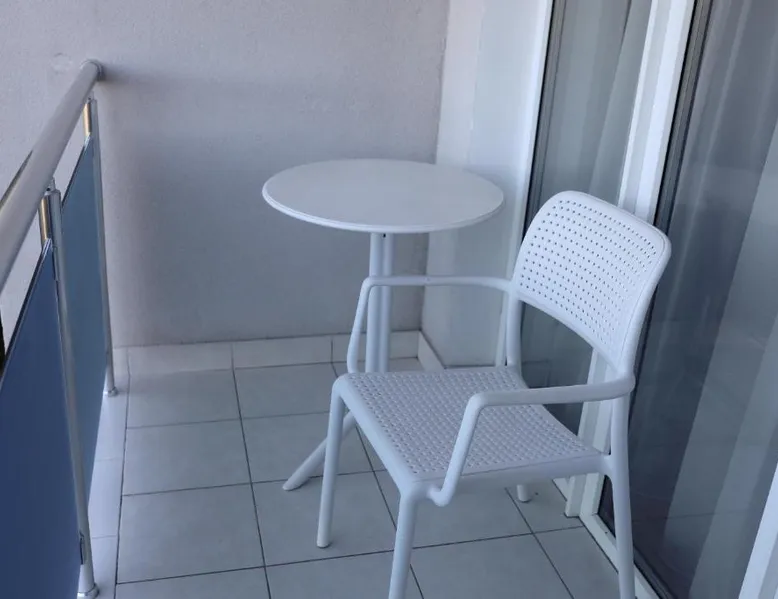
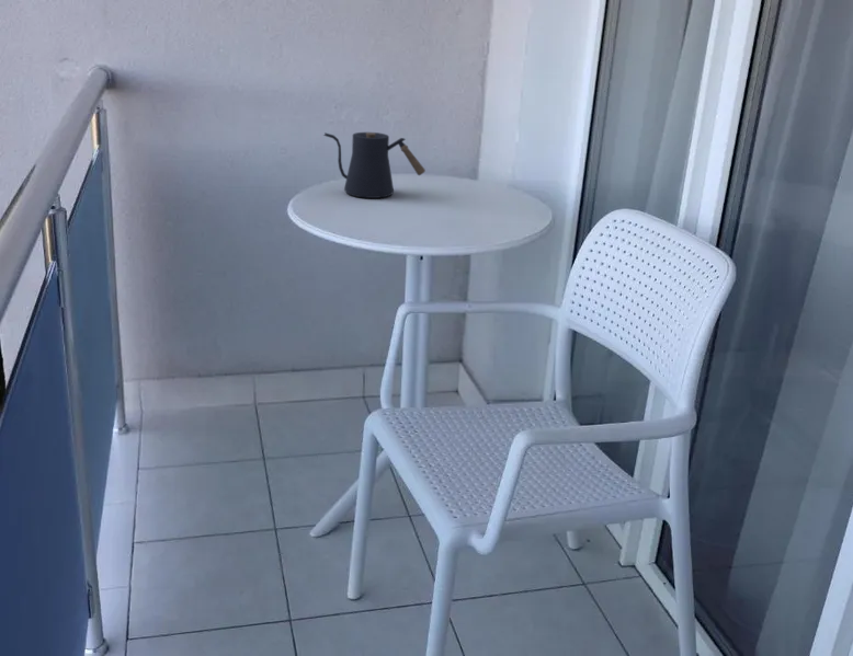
+ kettle (373, 163)
